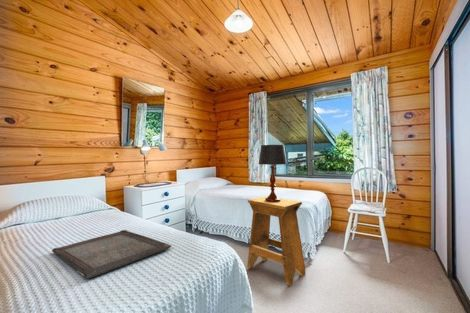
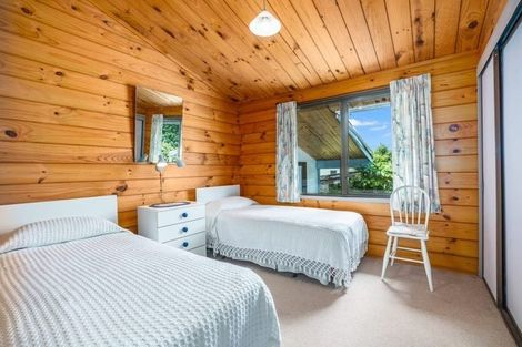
- serving tray (112, 248)
- table lamp (272, 172)
- stool (274, 239)
